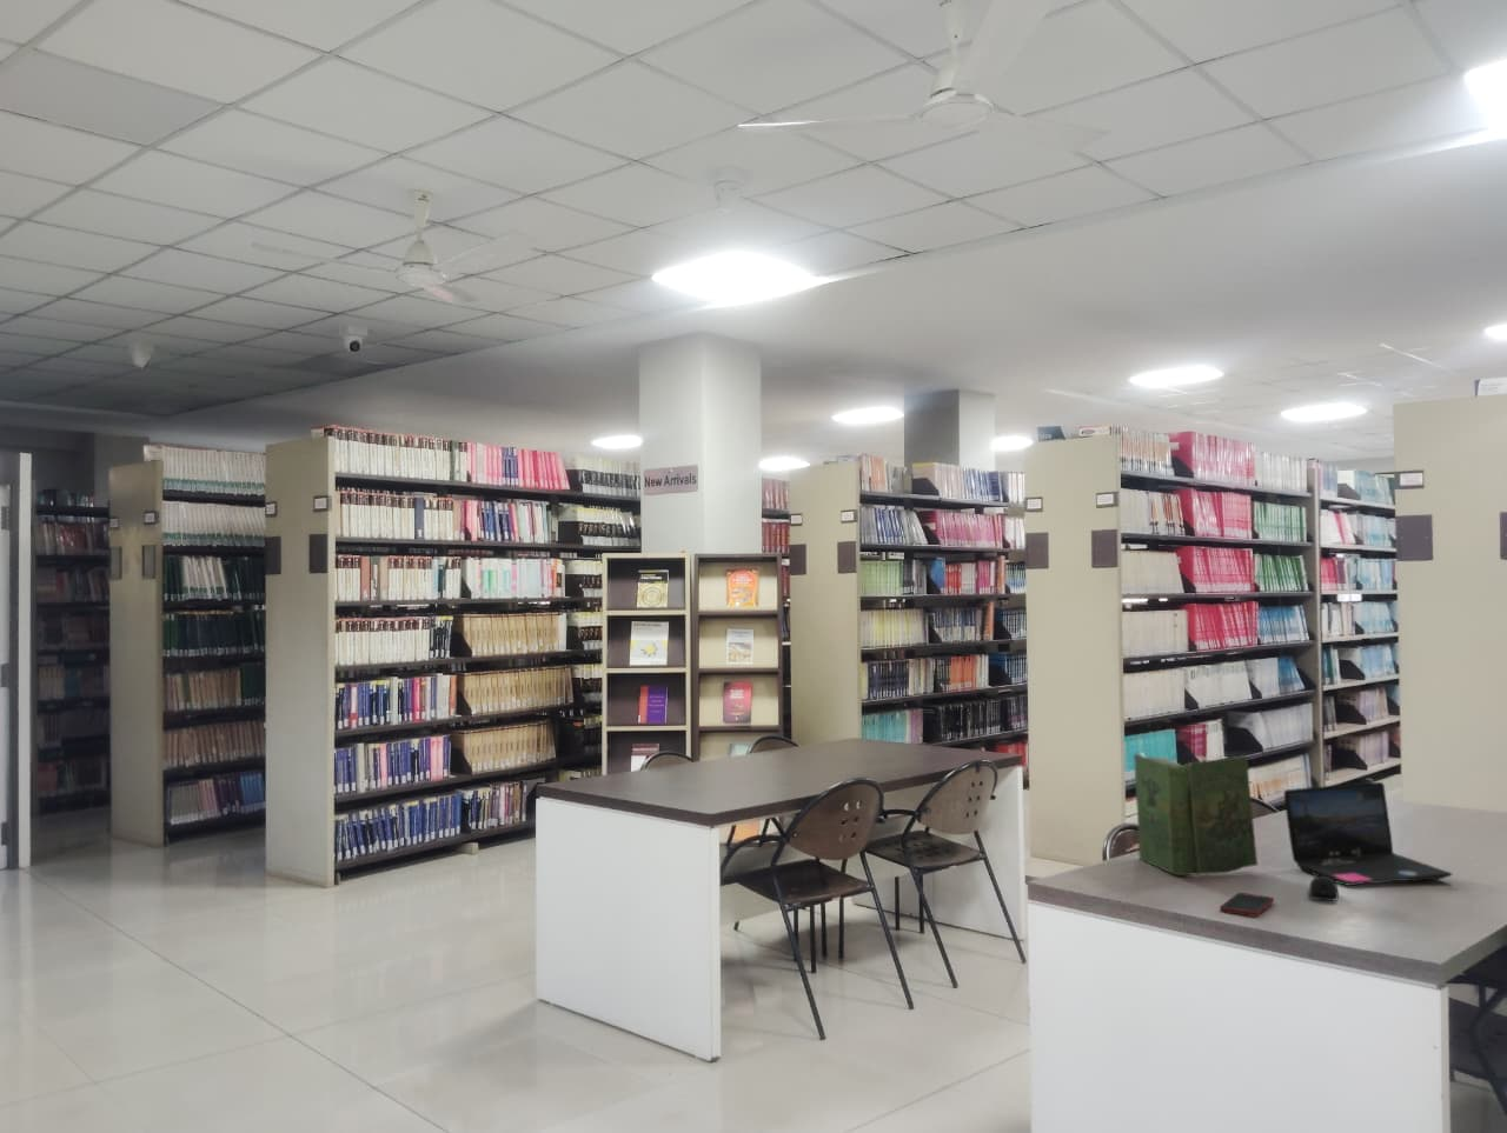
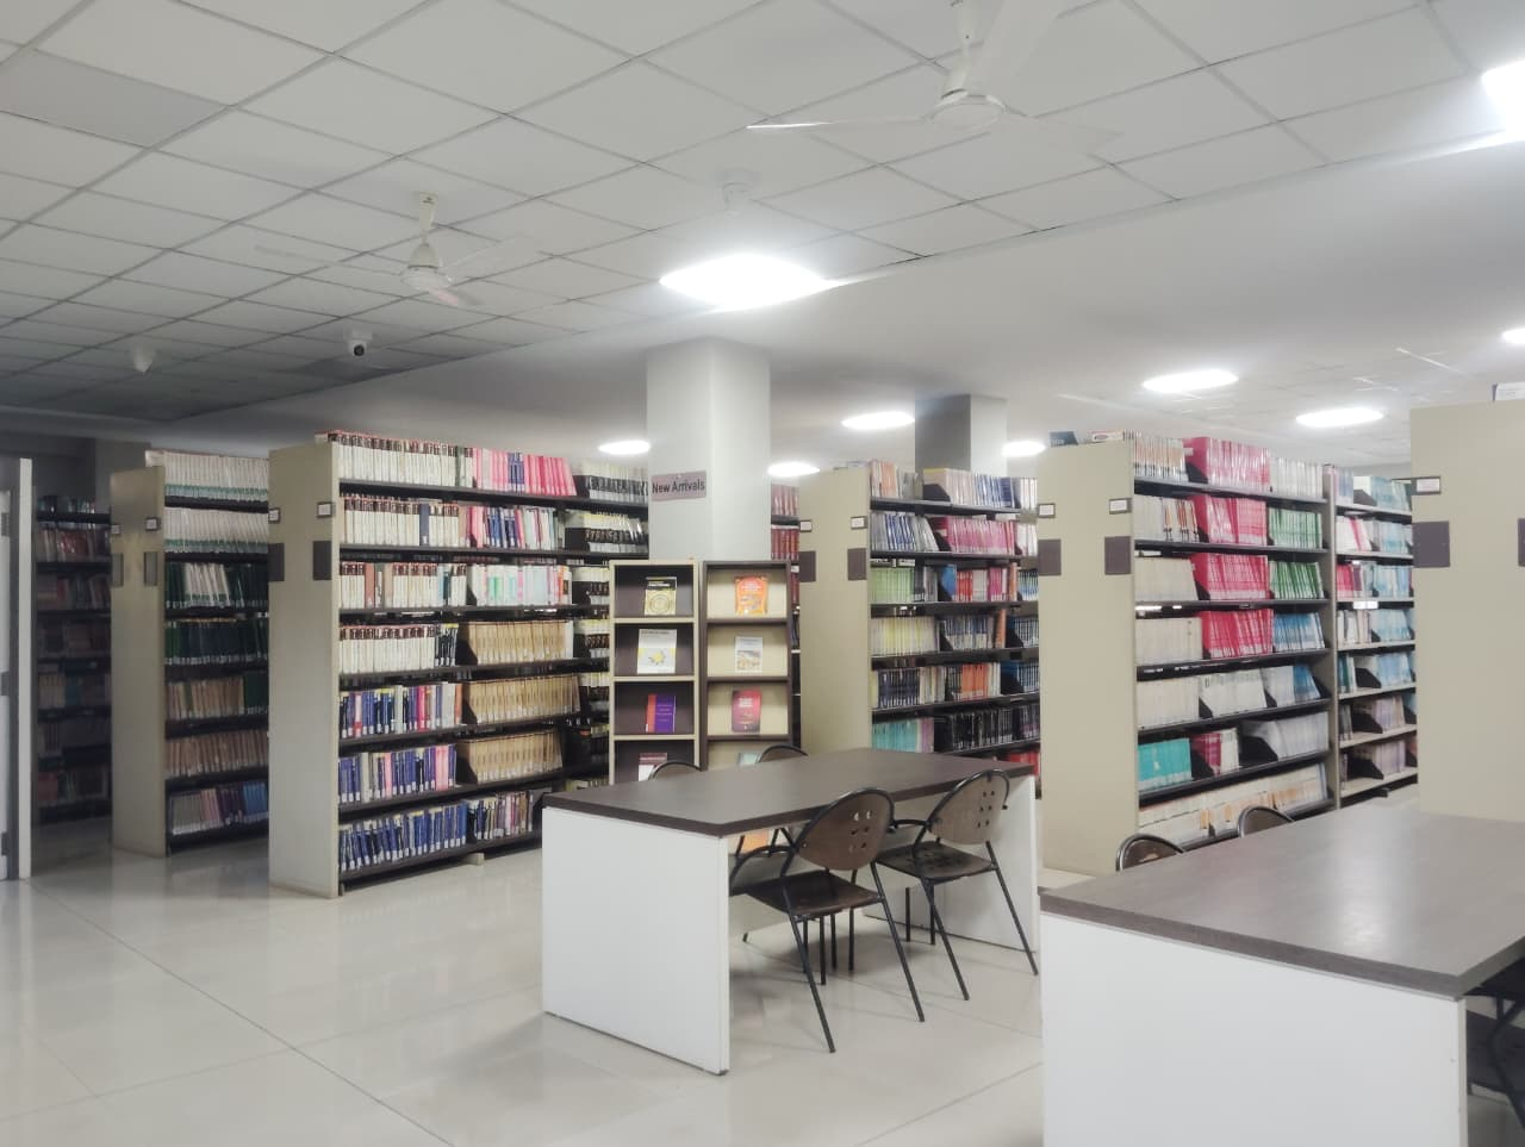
- computer mouse (1324, 887)
- book (1187, 813)
- laptop (1364, 832)
- cell phone (1246, 903)
